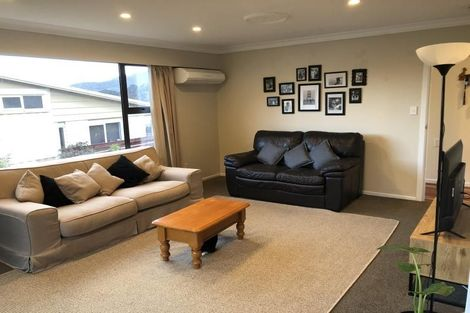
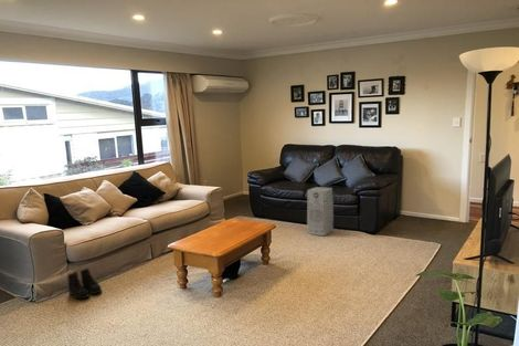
+ air purifier (320, 210)
+ boots (84, 282)
